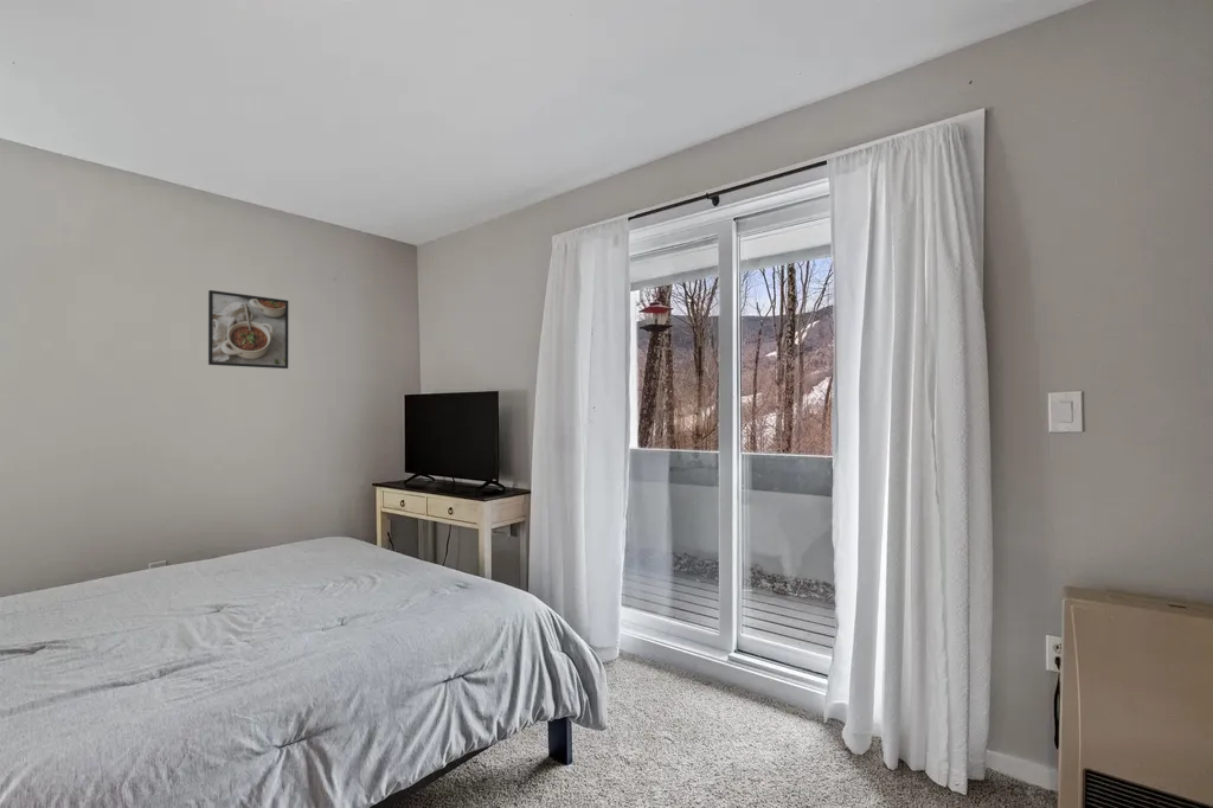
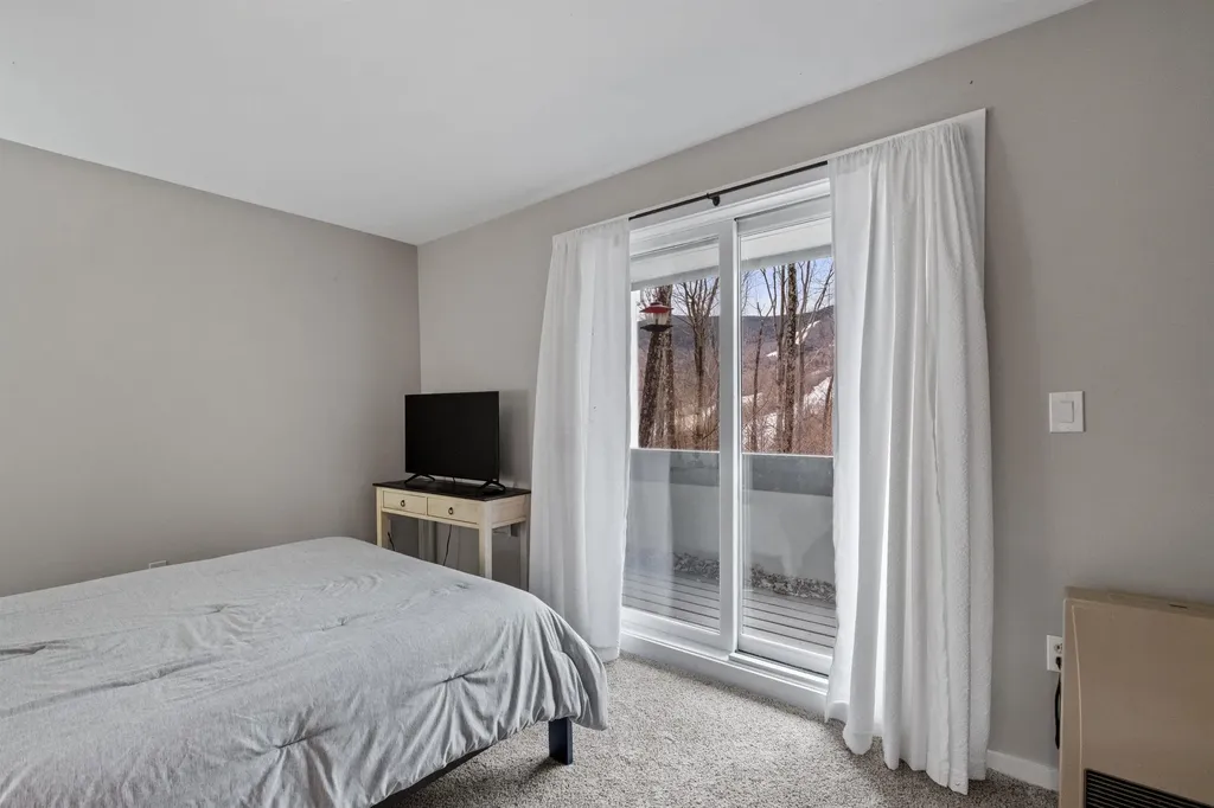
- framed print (250, 331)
